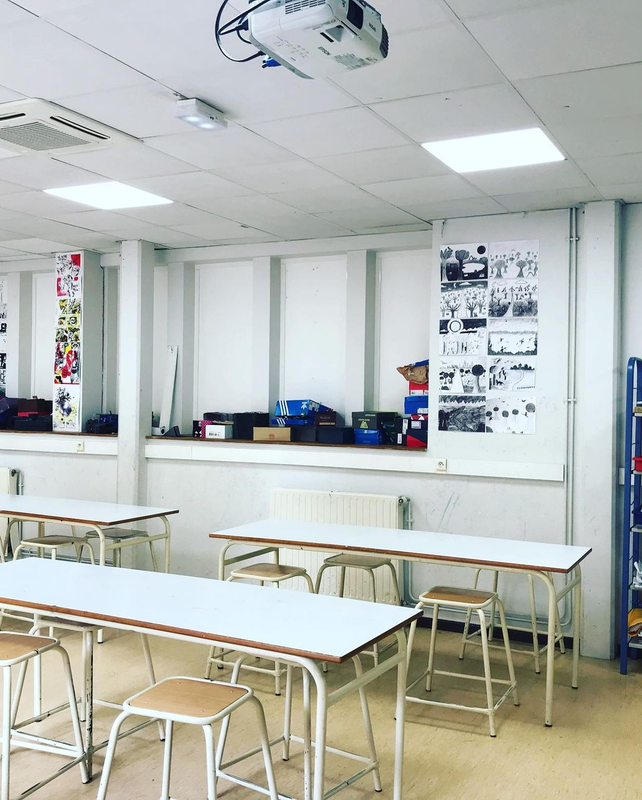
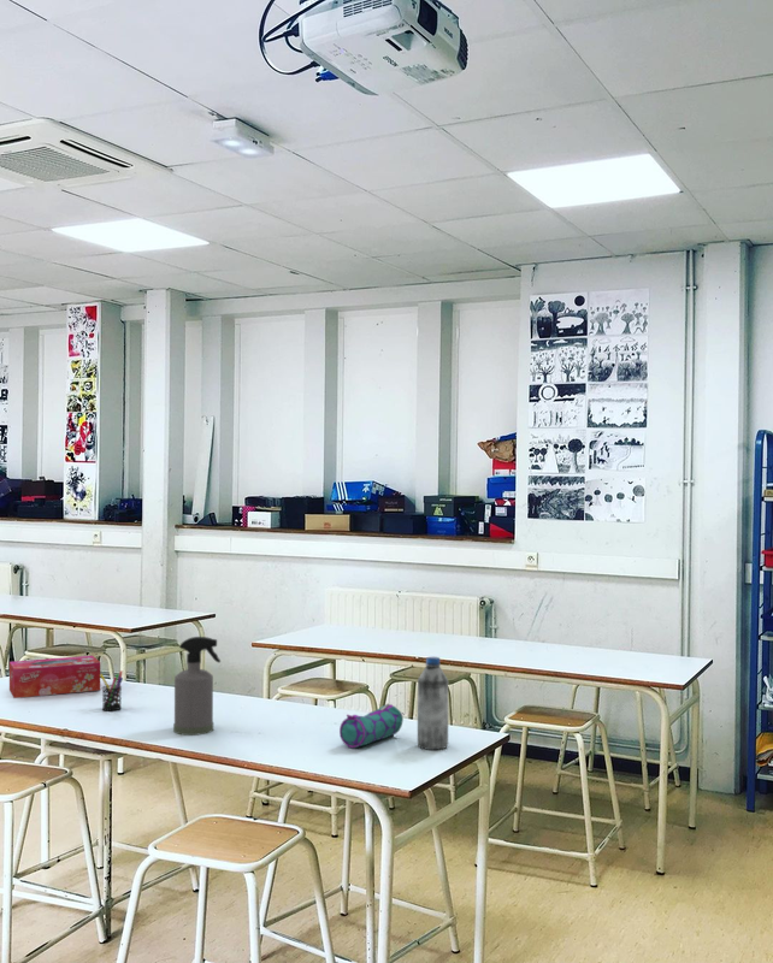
+ spray bottle (196, 684)
+ water bottle (432, 702)
+ pencil case (371, 725)
+ pen holder (113, 689)
+ tissue box (54, 675)
